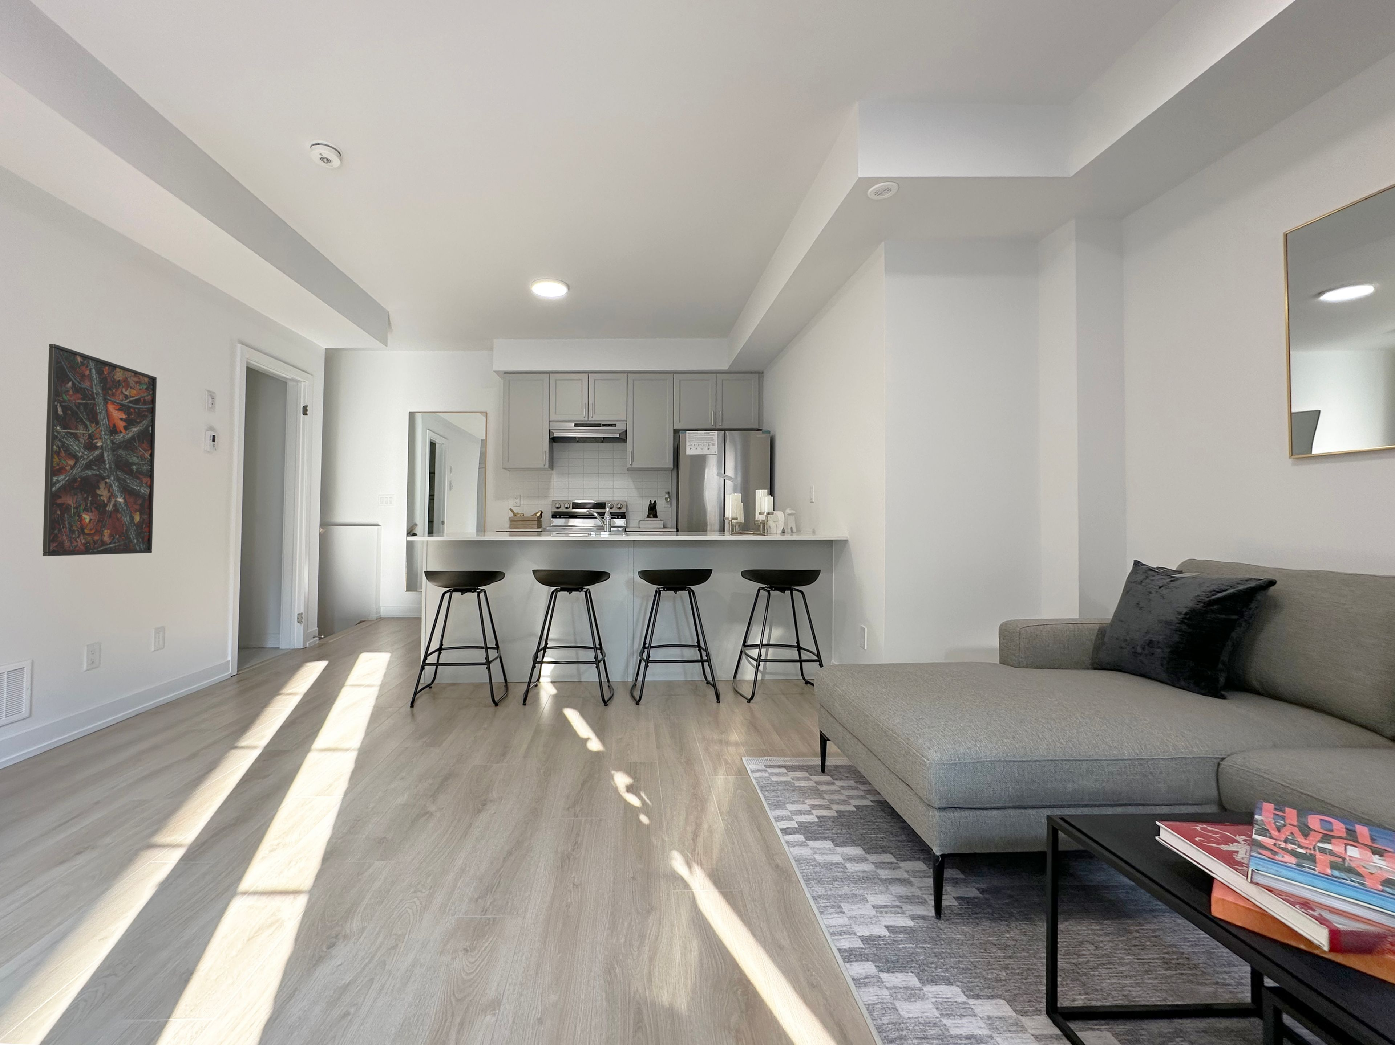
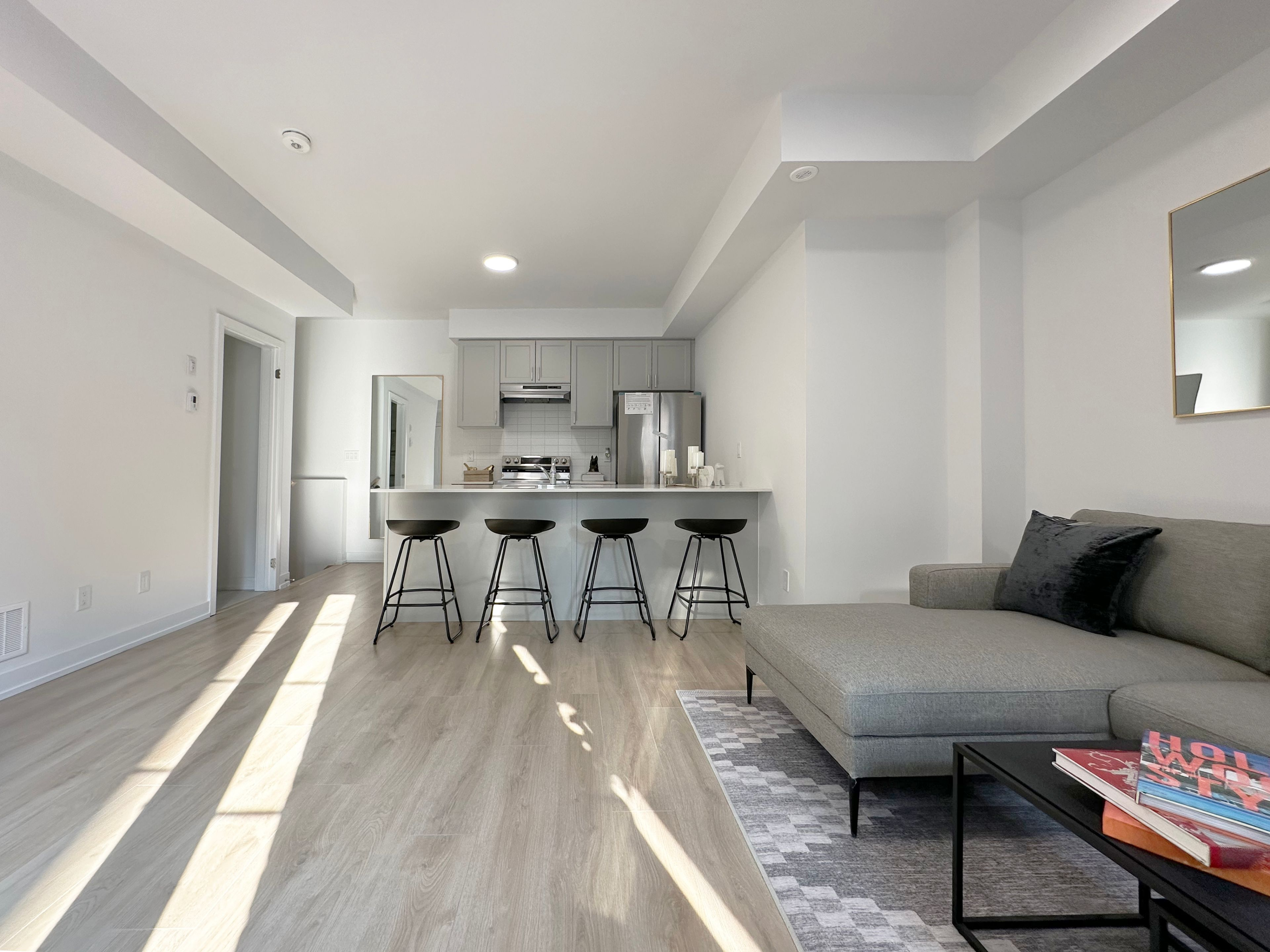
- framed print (105, 458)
